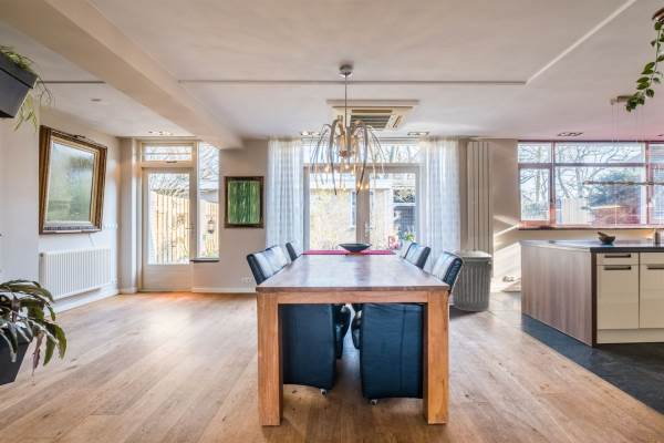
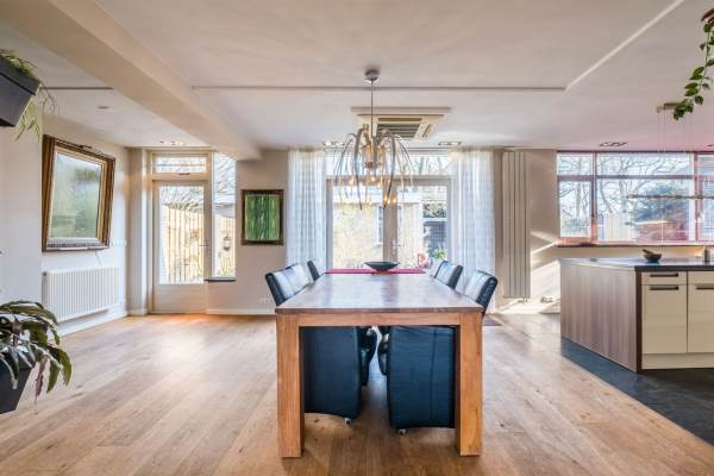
- trash can (470, 278)
